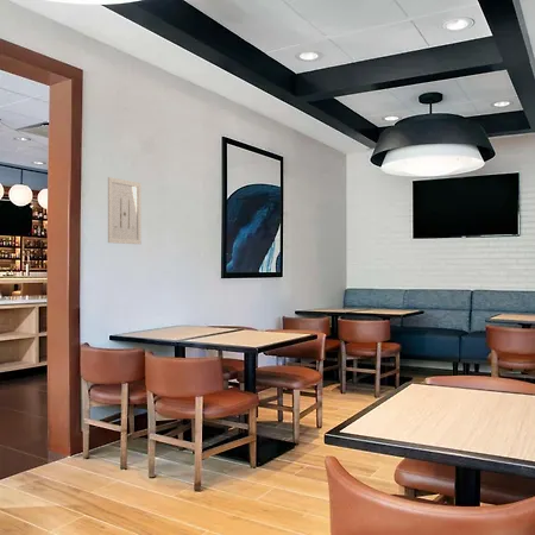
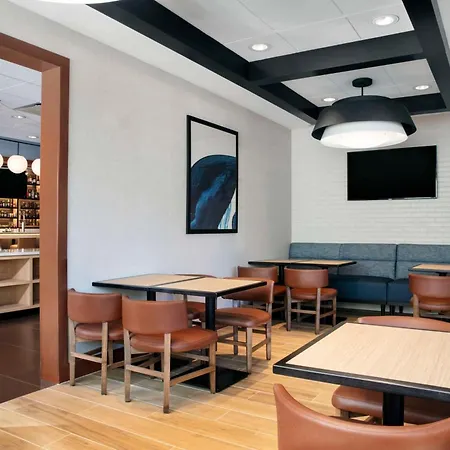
- wall art (125, 212)
